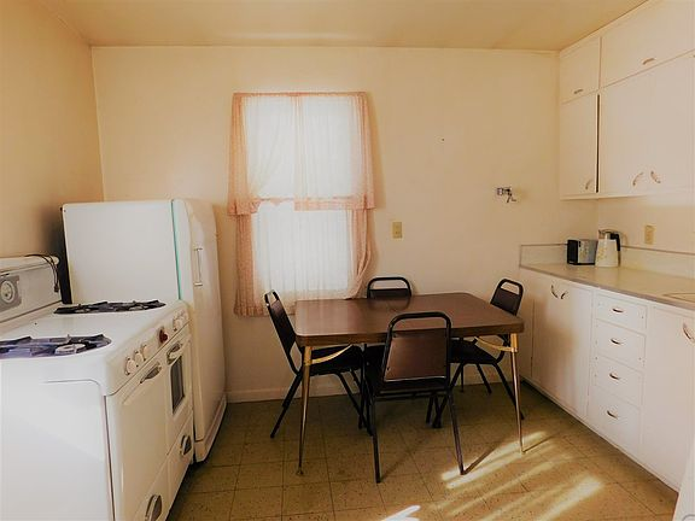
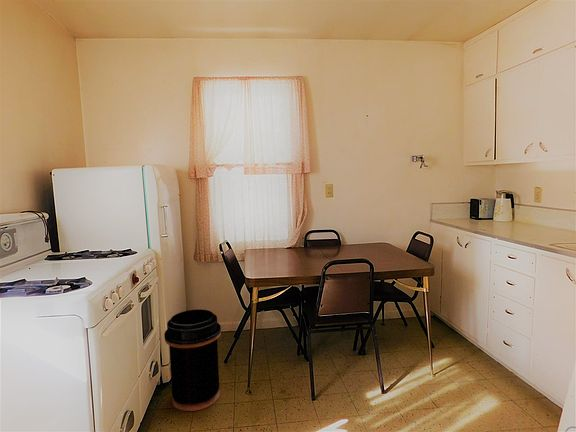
+ trash can (194, 356)
